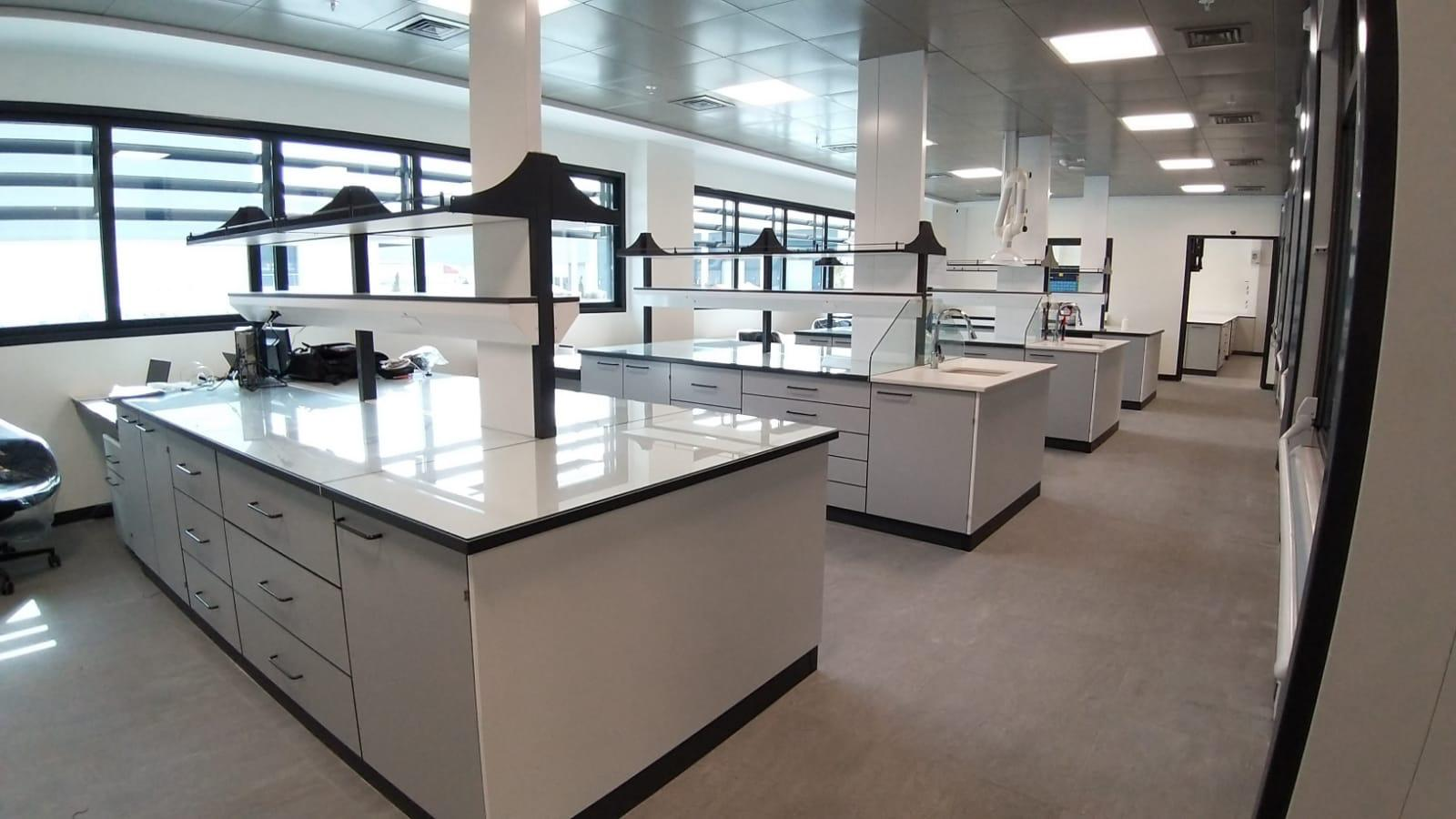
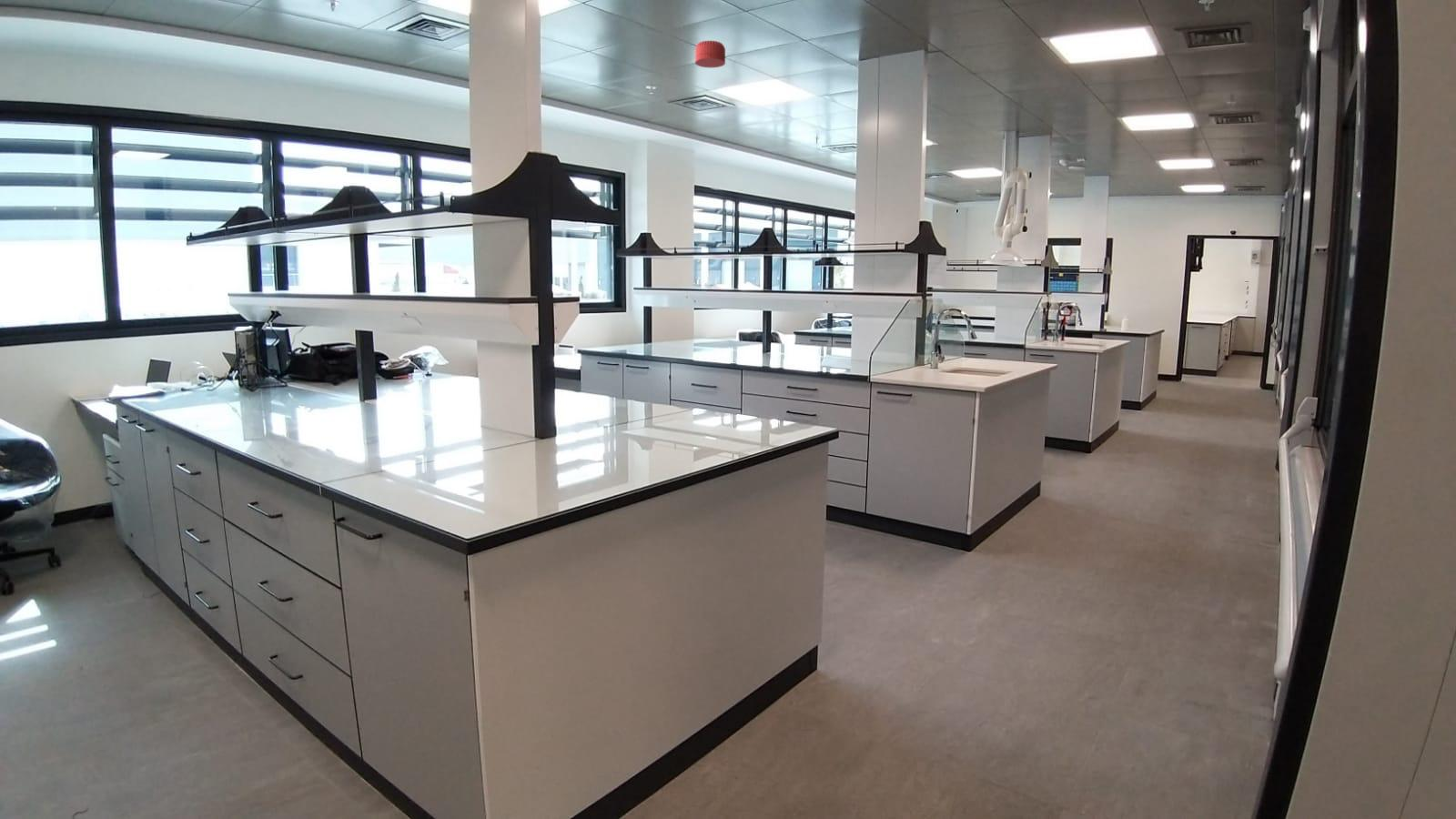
+ smoke detector (710, 54)
